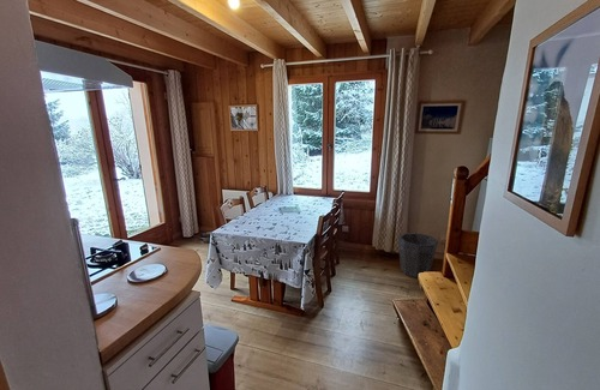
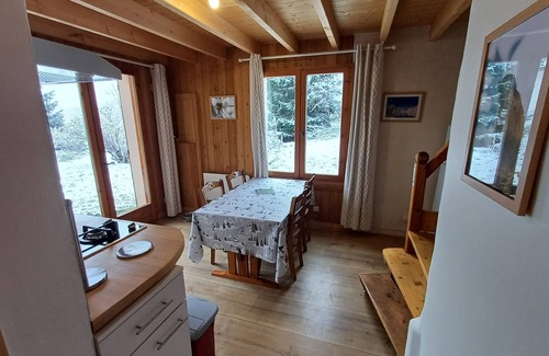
- waste bin (415, 254)
